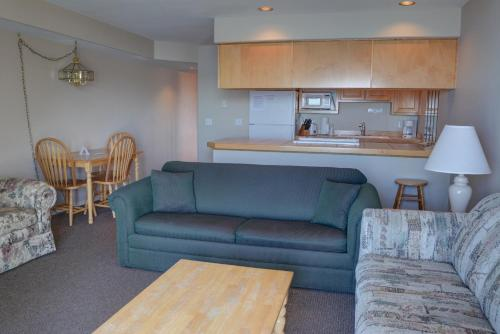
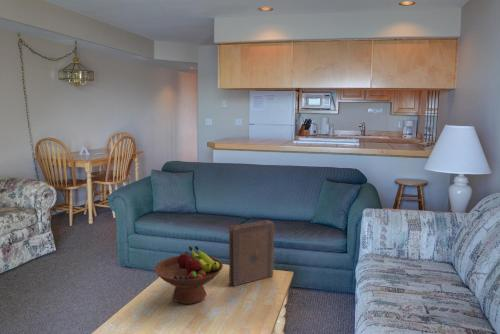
+ fruit bowl (189, 275)
+ book (252, 251)
